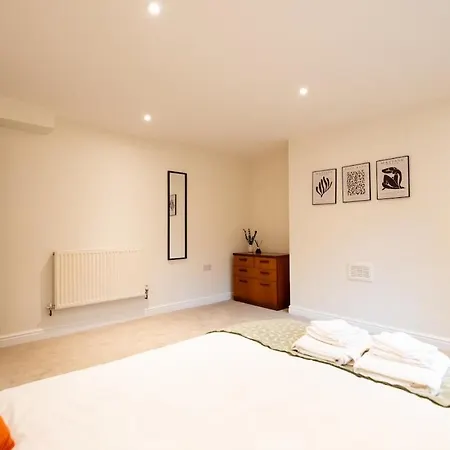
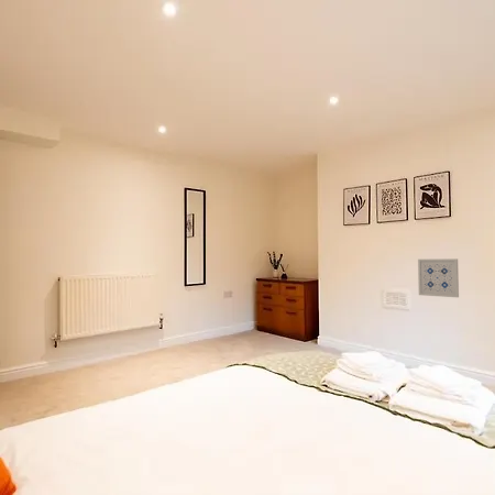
+ wall art (437, 277)
